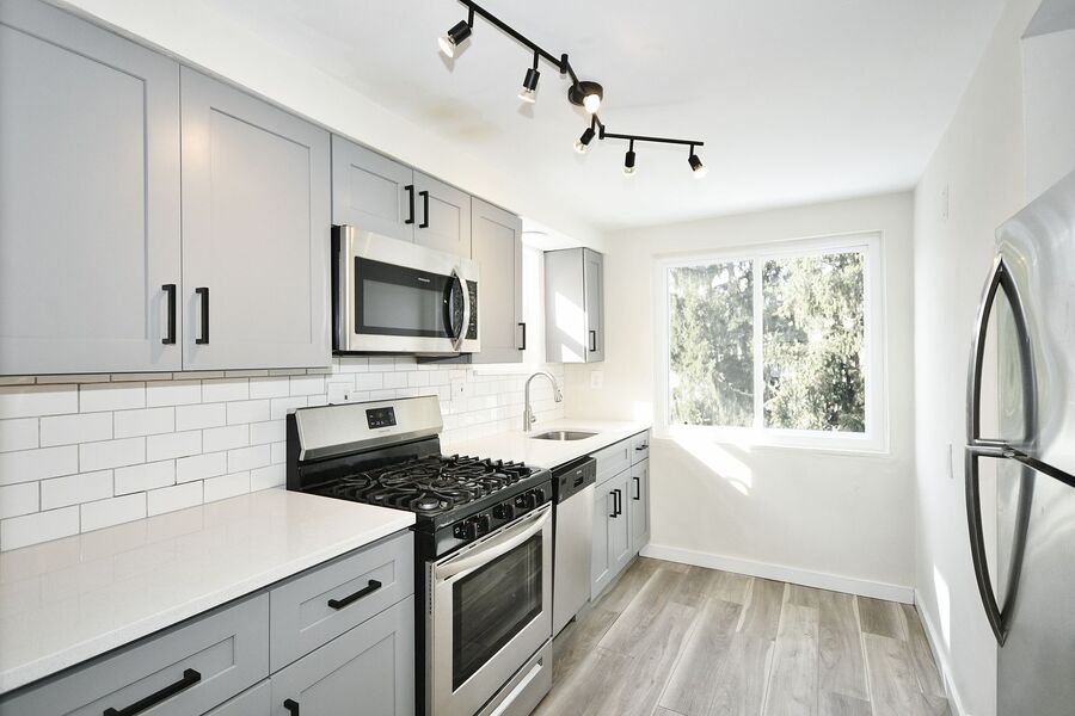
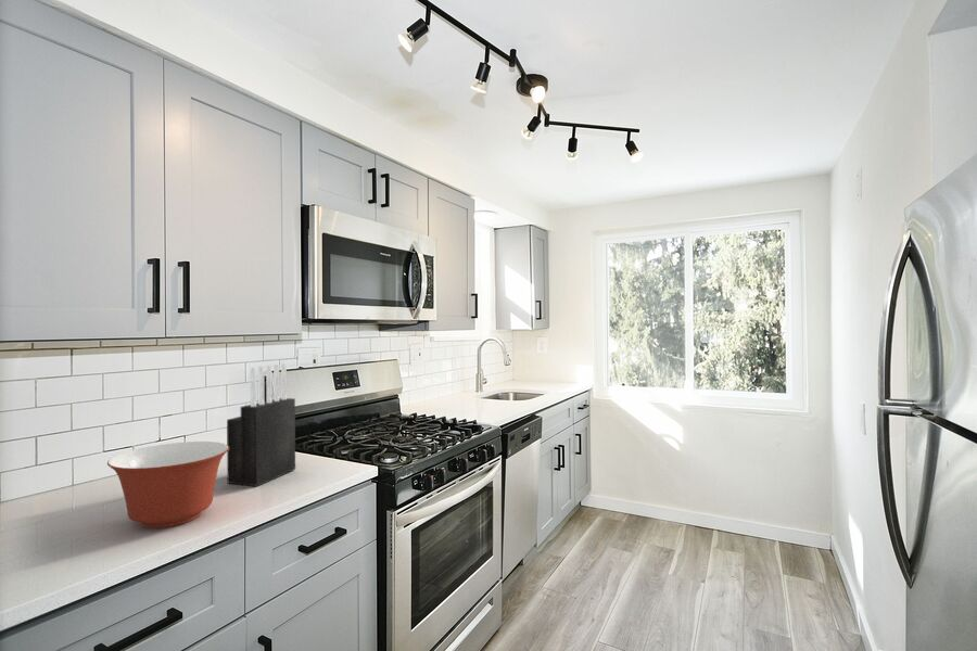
+ knife block (259, 420)
+ mixing bowl (172, 485)
